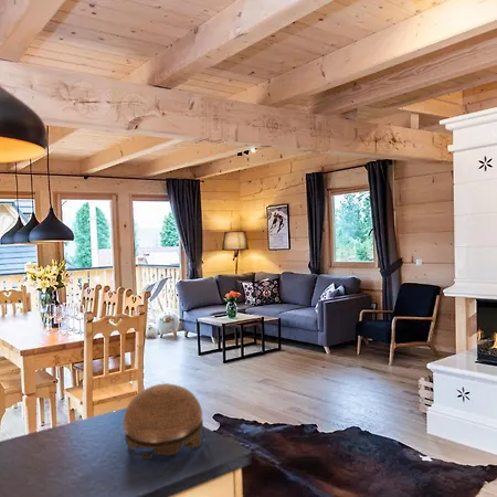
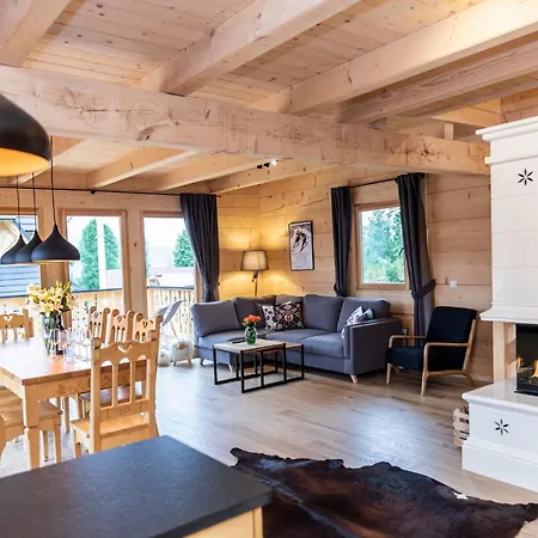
- decorative bowl (163, 414)
